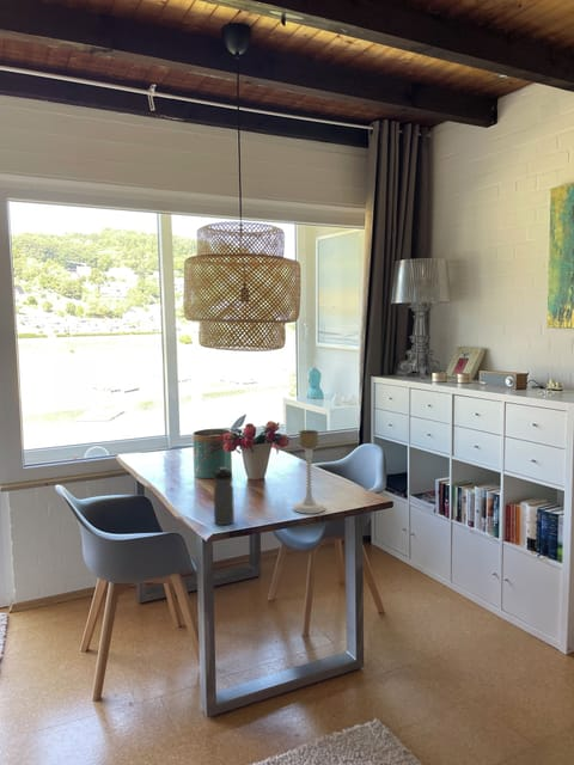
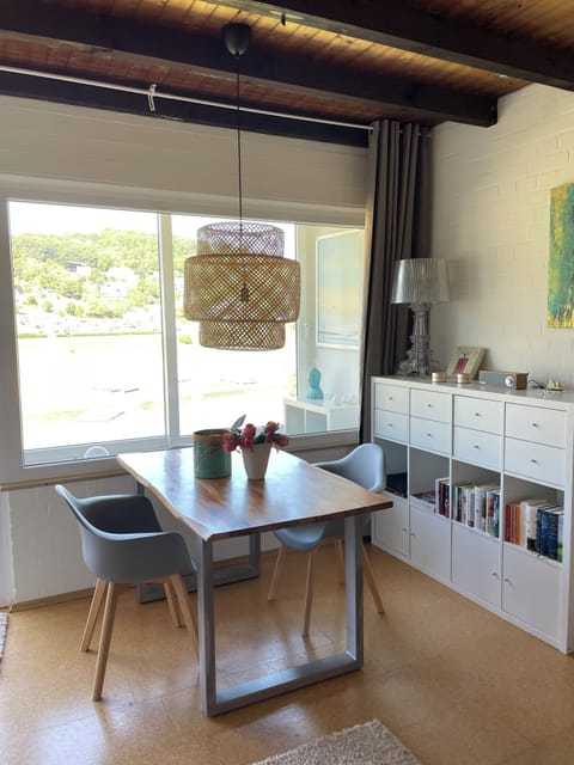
- water bottle (224, 495)
- candle holder (309, 470)
